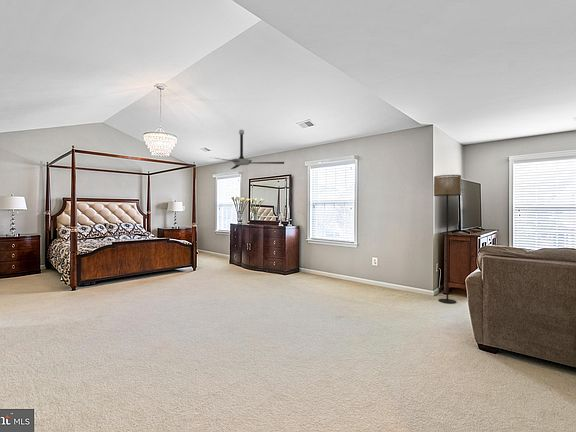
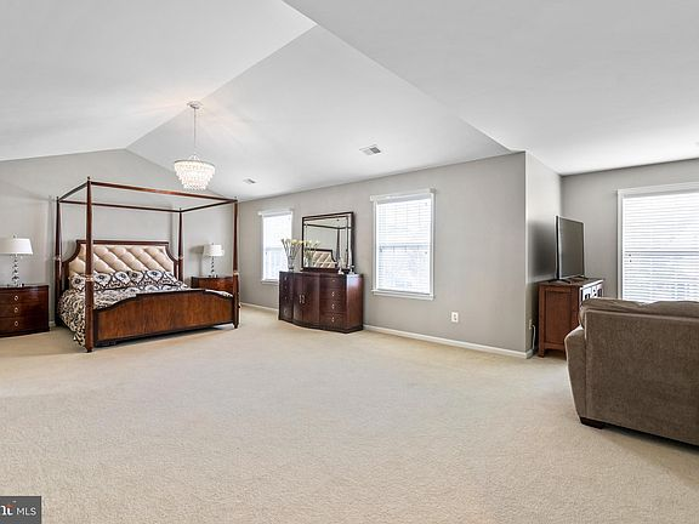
- ceiling fan (242, 148)
- floor lamp (447, 238)
